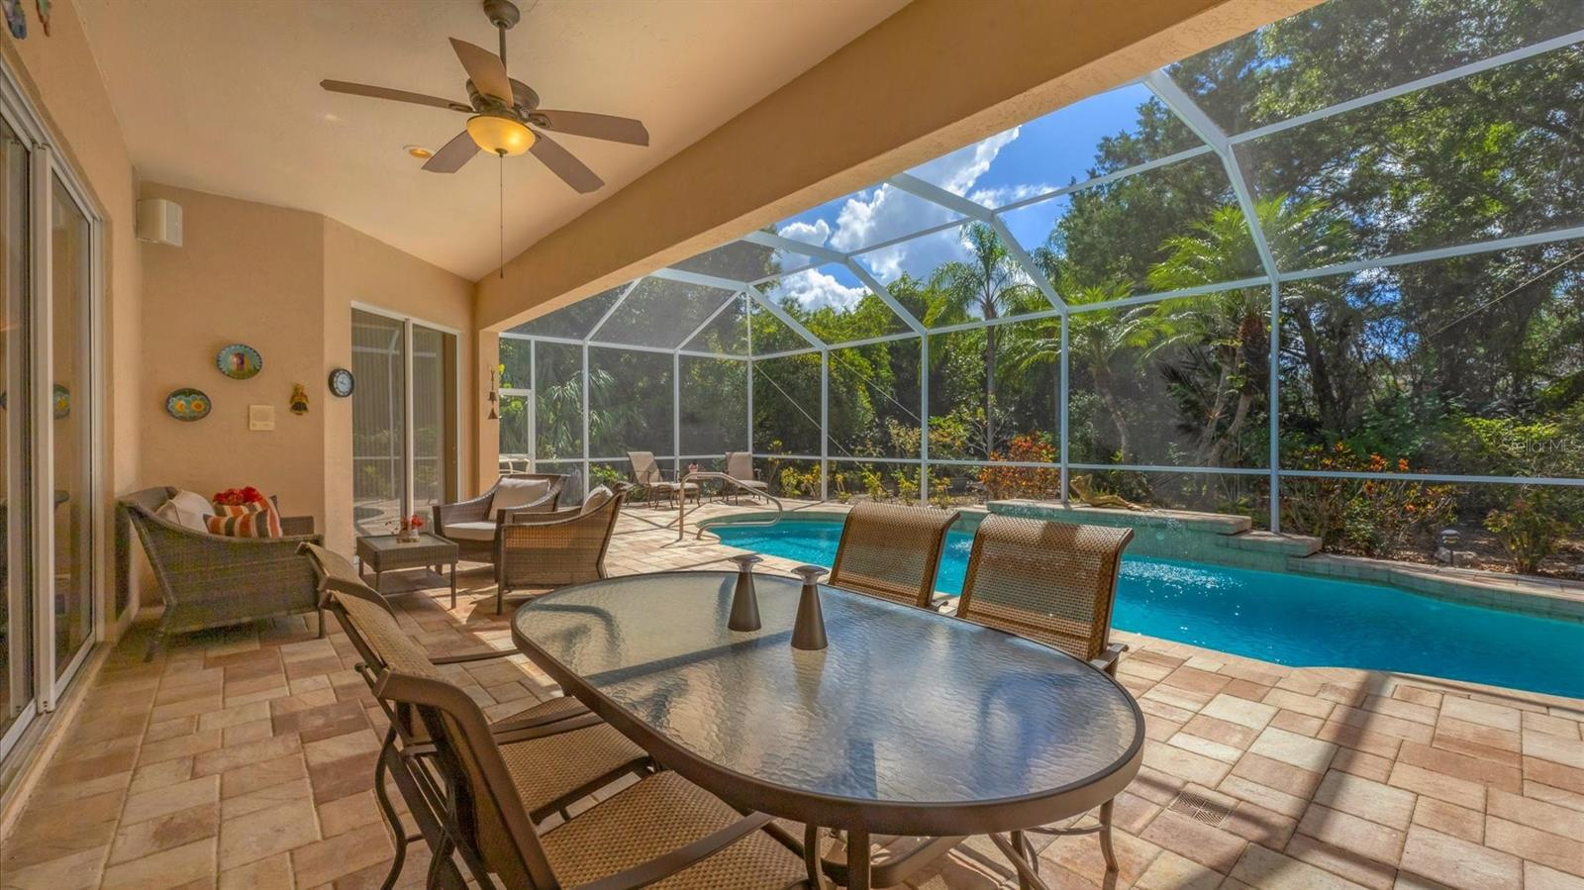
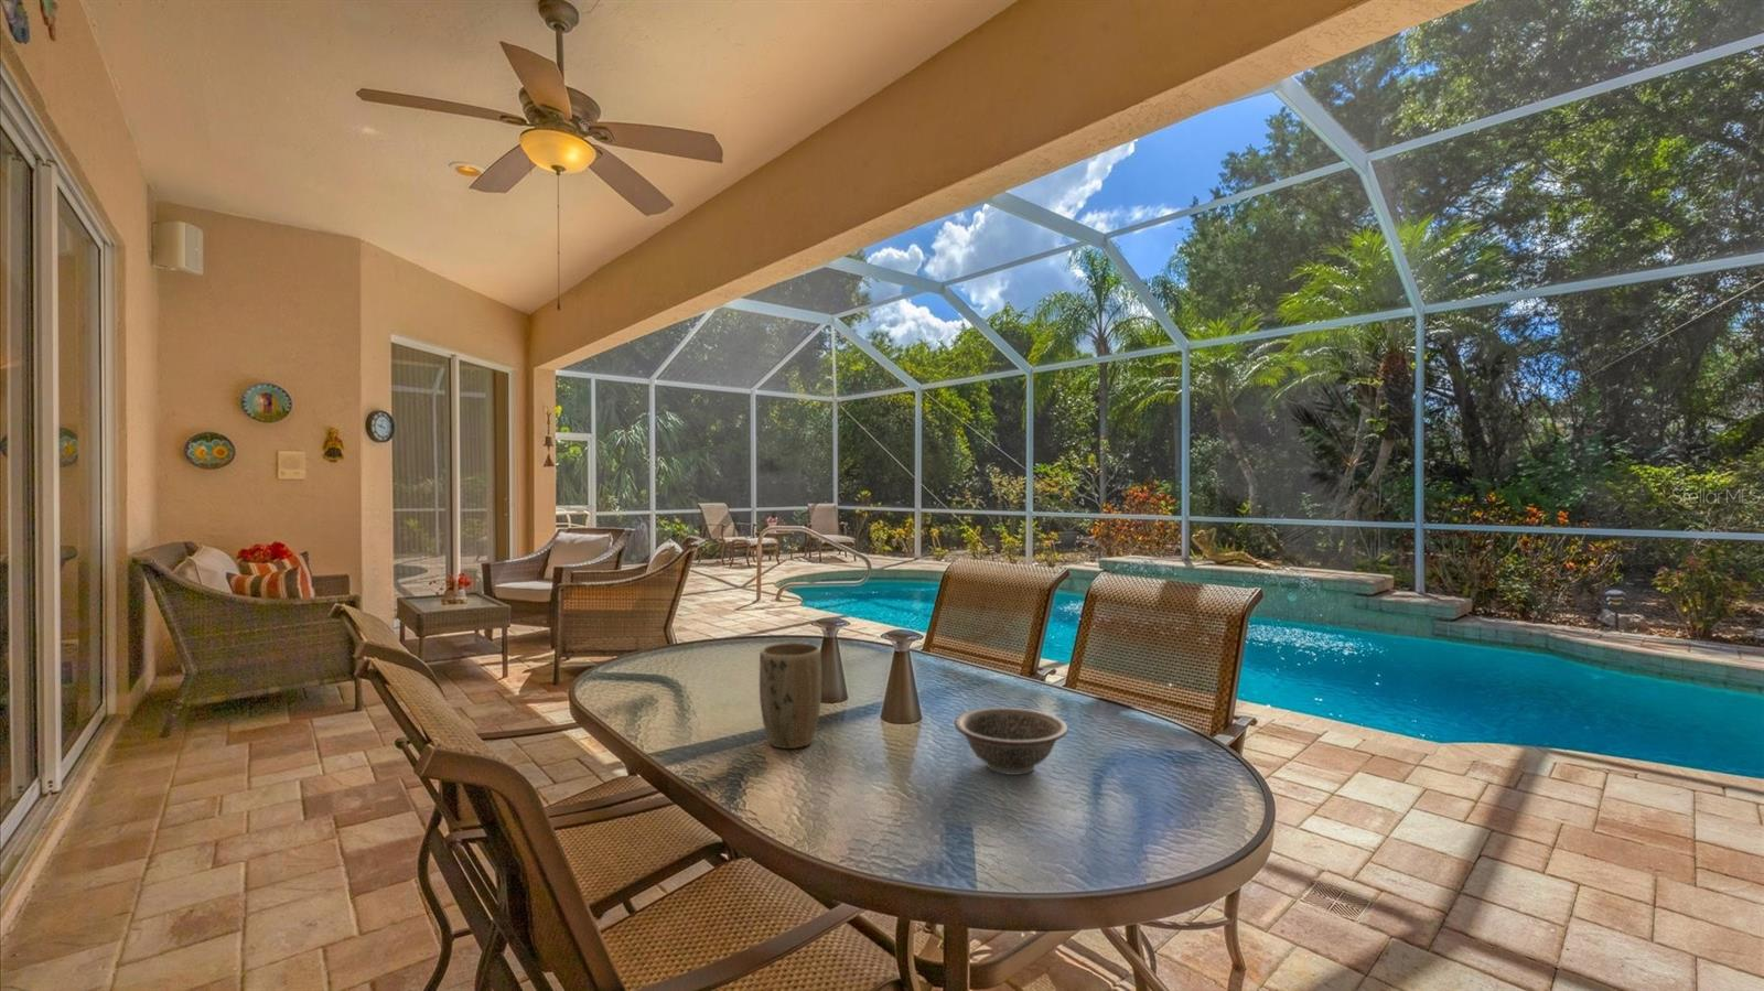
+ decorative bowl (1010, 744)
+ plant pot (790, 694)
